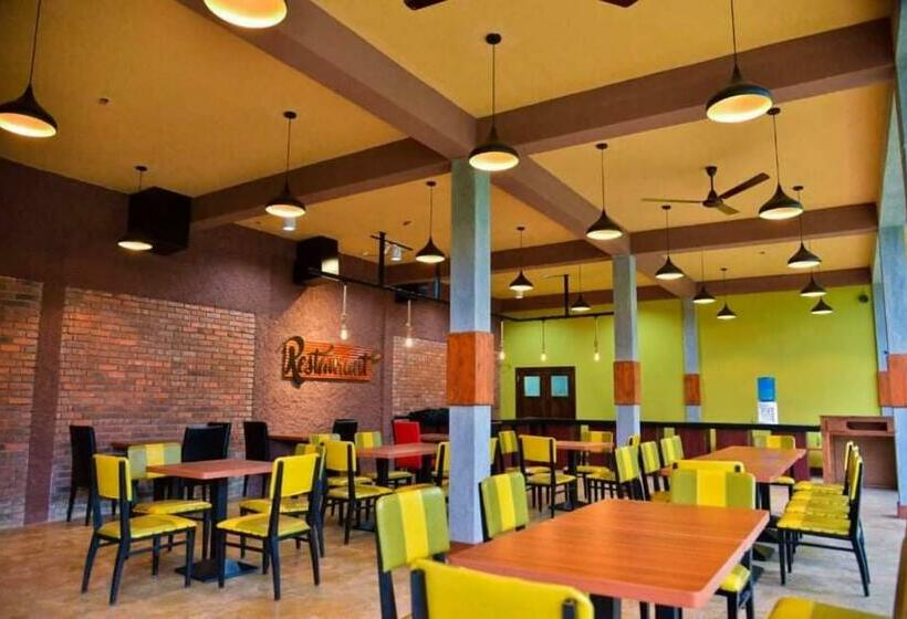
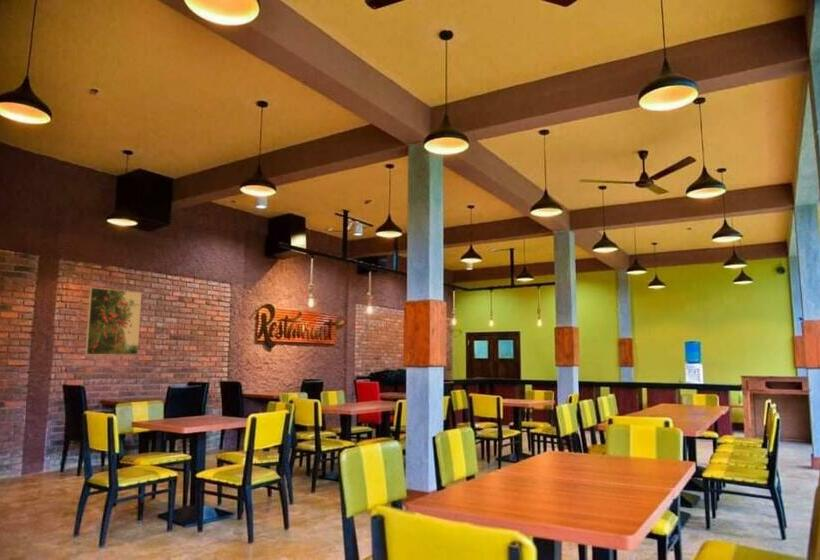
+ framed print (114, 322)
